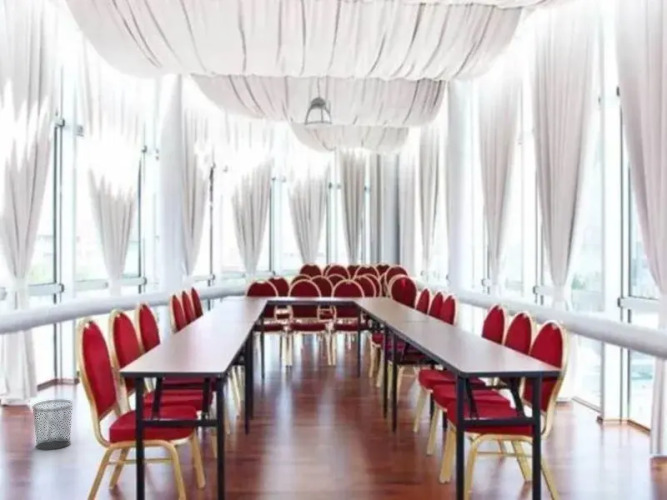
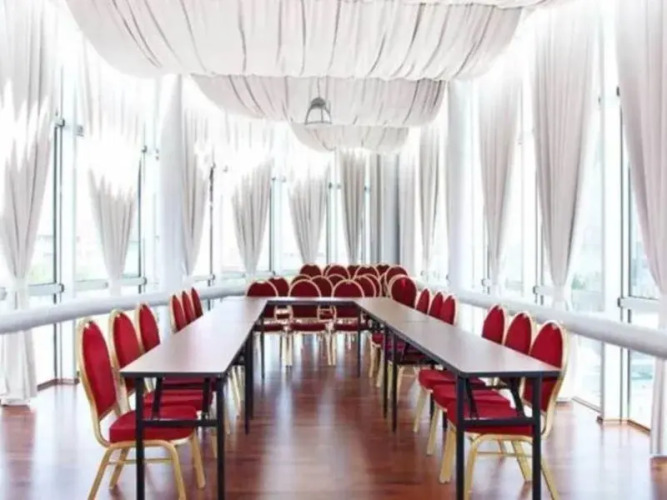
- waste bin (53, 425)
